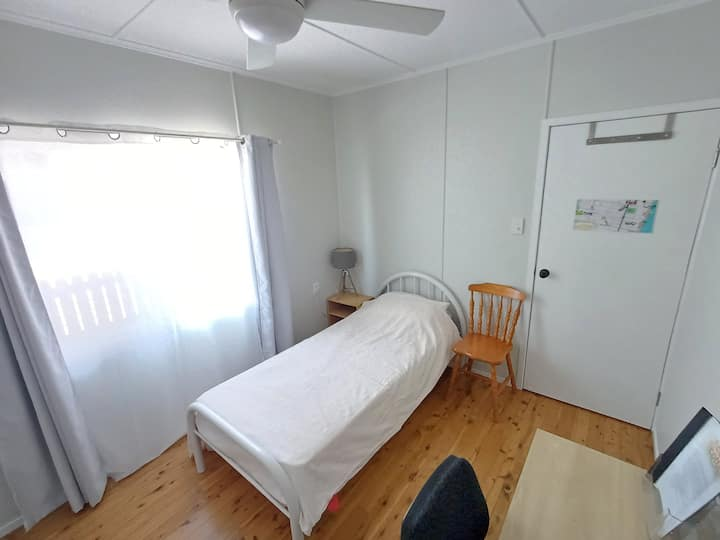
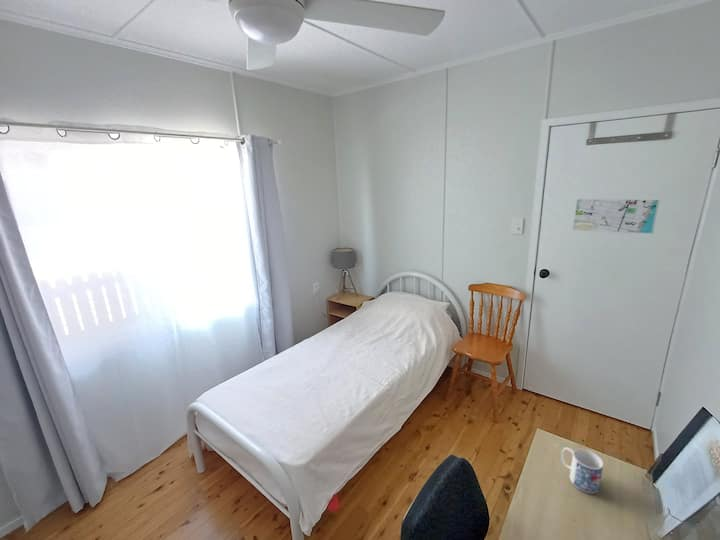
+ mug (579, 466)
